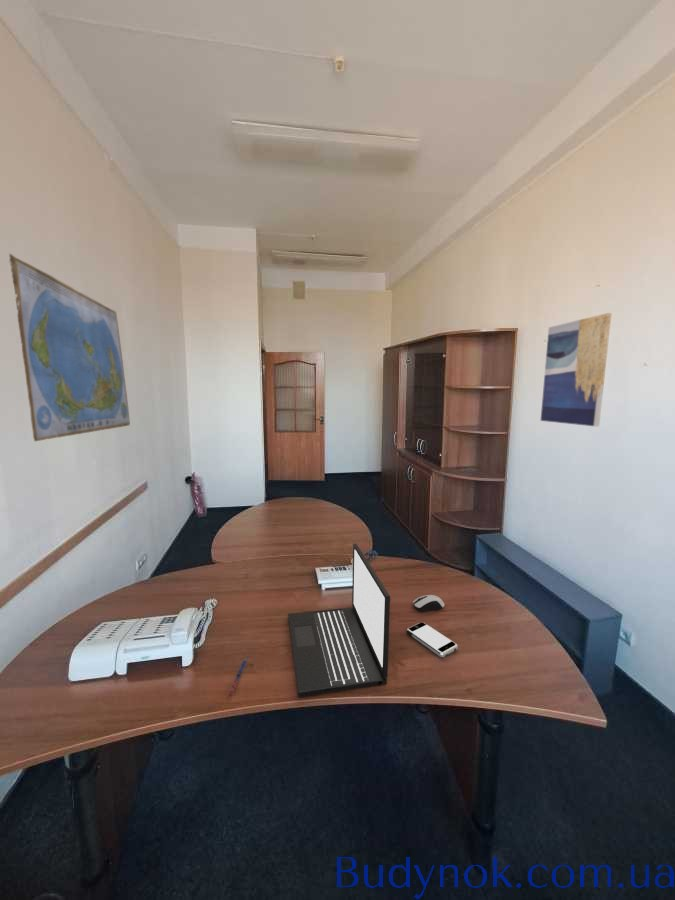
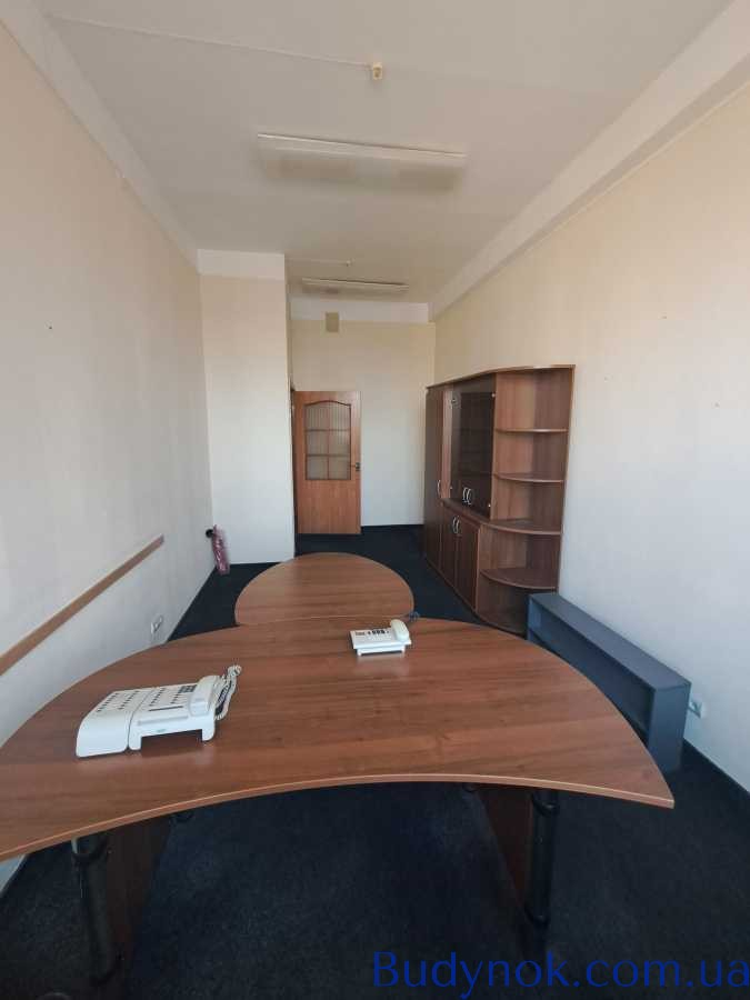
- world map (85, 362)
- wall art (571, 373)
- smartphone (431, 638)
- pen (238, 674)
- laptop (331, 609)
- computer mouse (428, 601)
